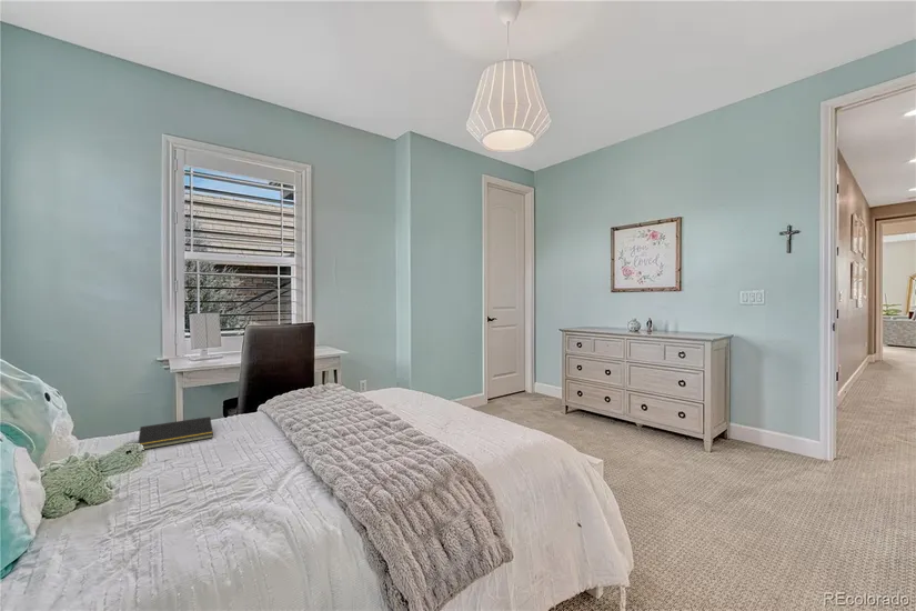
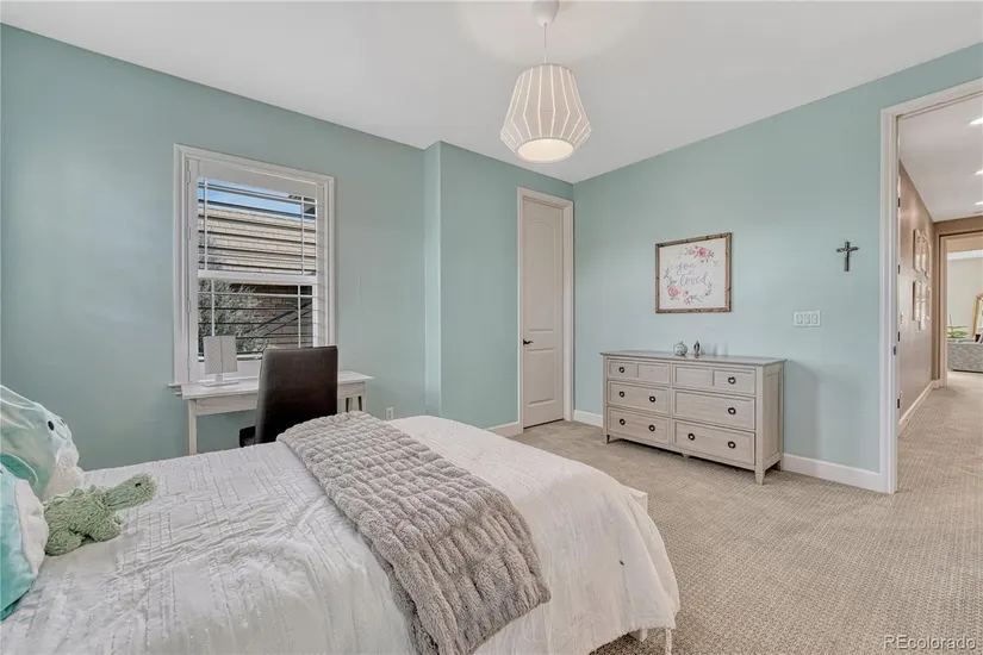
- notepad (177, 432)
